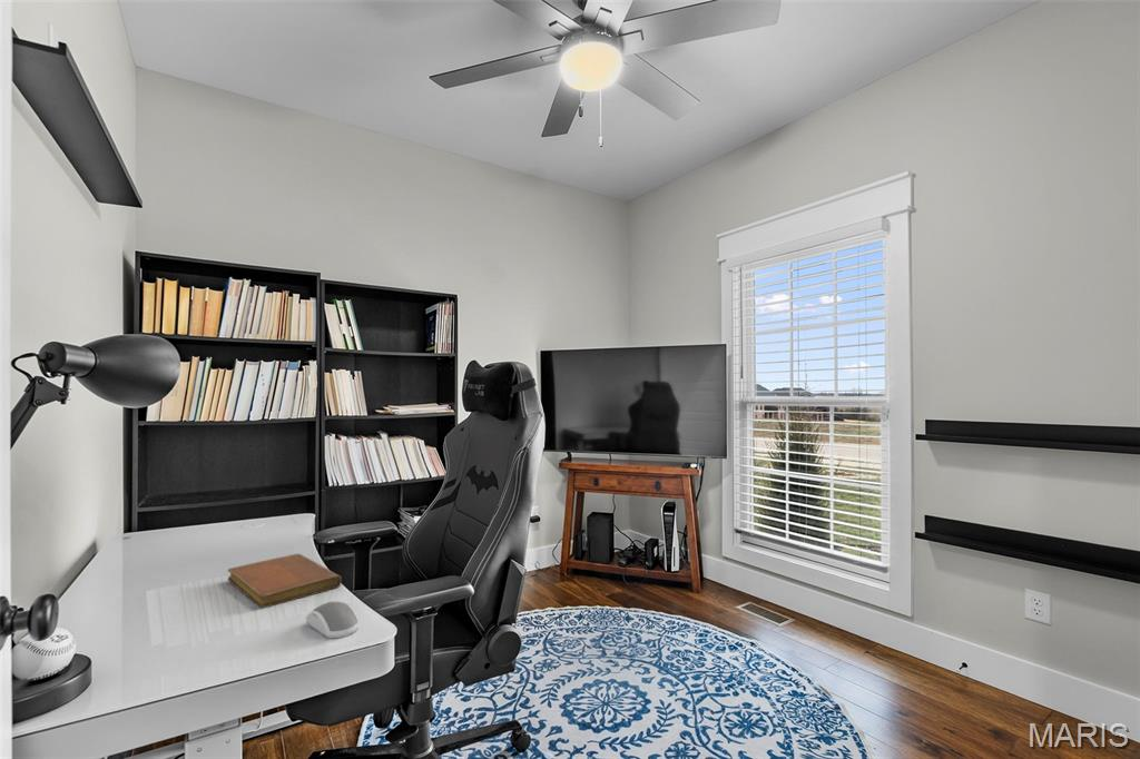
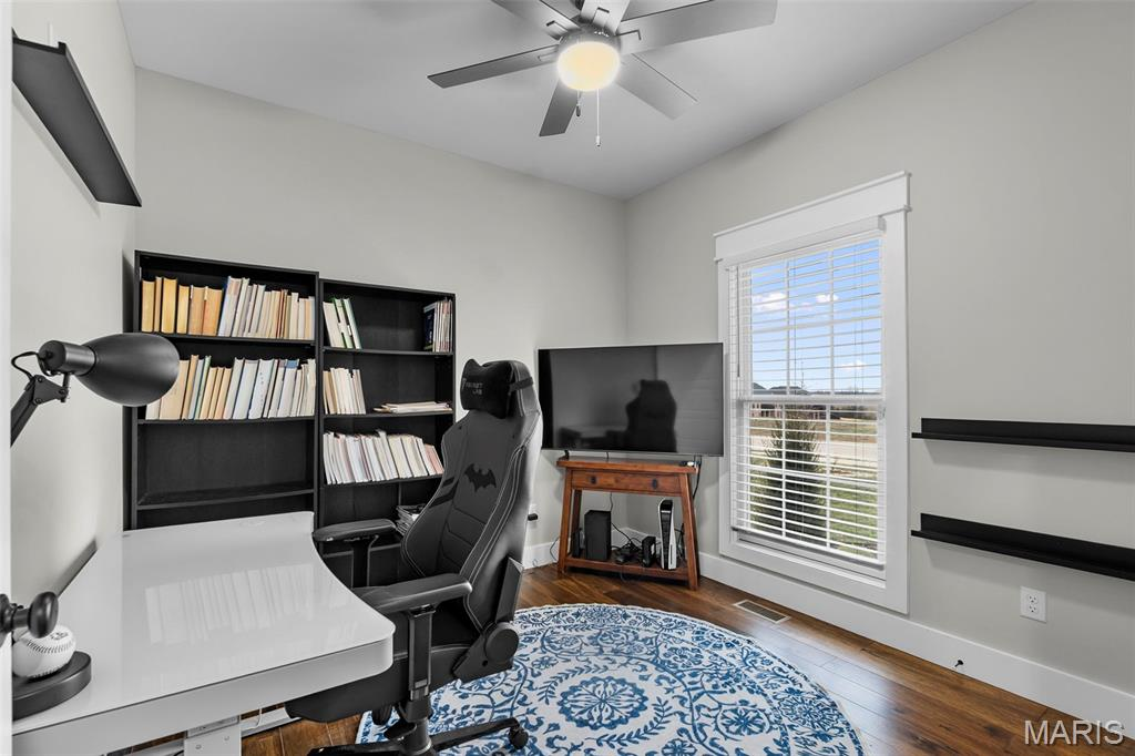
- computer mouse (333, 614)
- notebook (283, 576)
